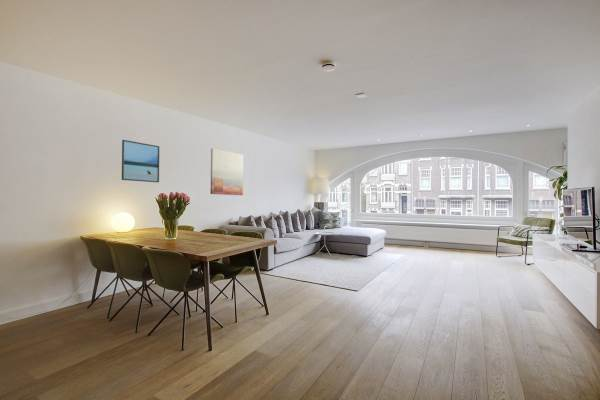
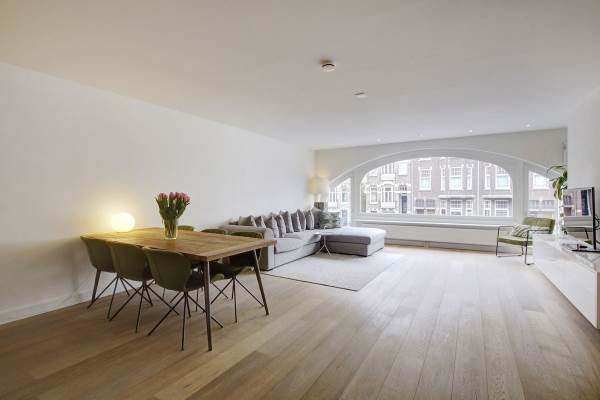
- wall art (227, 173)
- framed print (141, 162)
